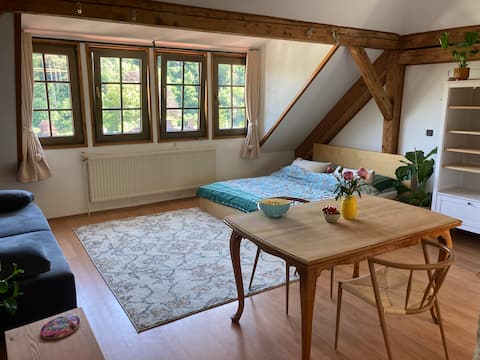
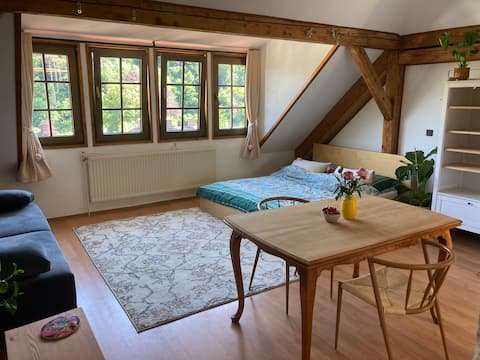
- cereal bowl (274, 209)
